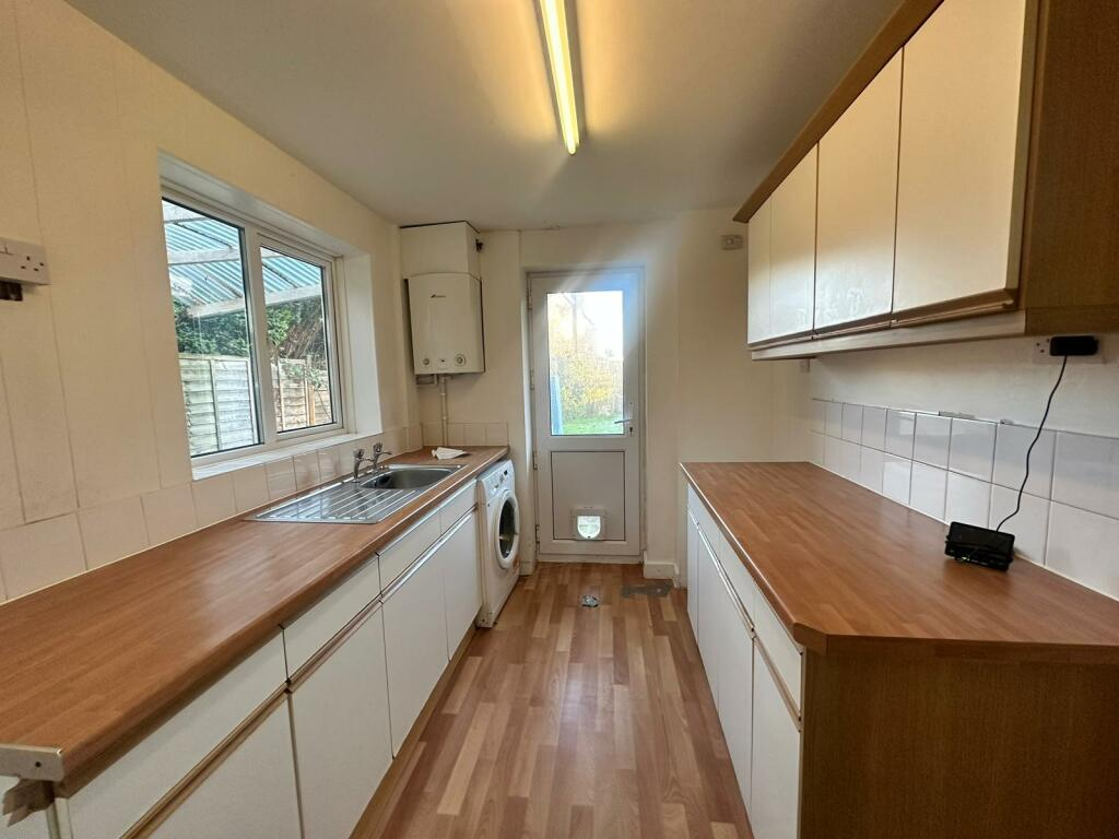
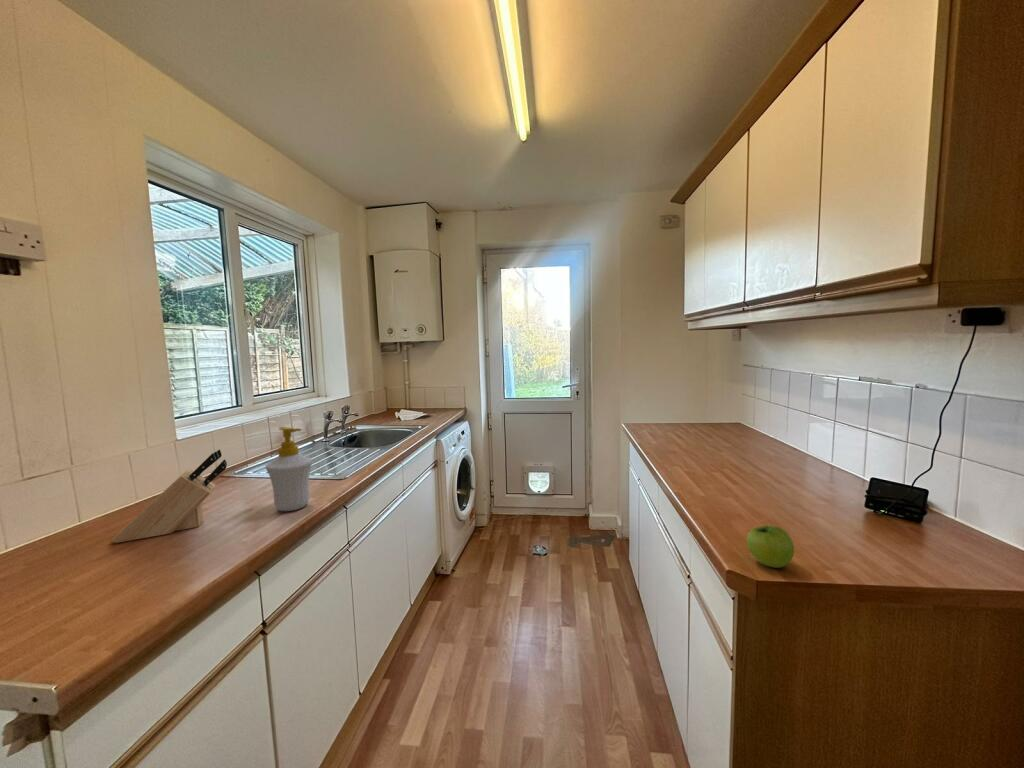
+ fruit (770, 545)
+ soap bottle (289, 467)
+ knife block (174, 491)
